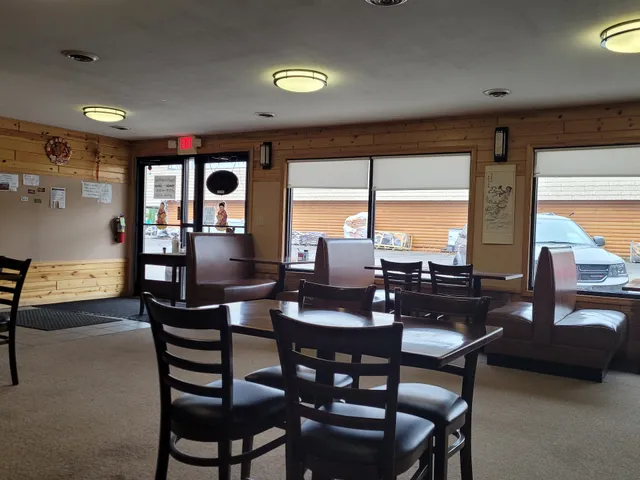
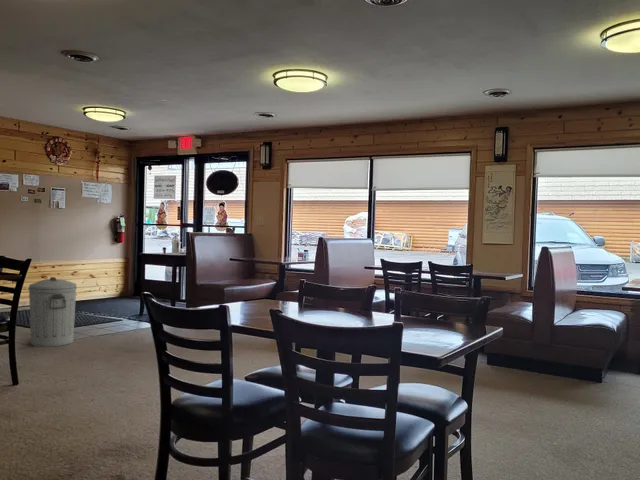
+ trash can (52, 309)
